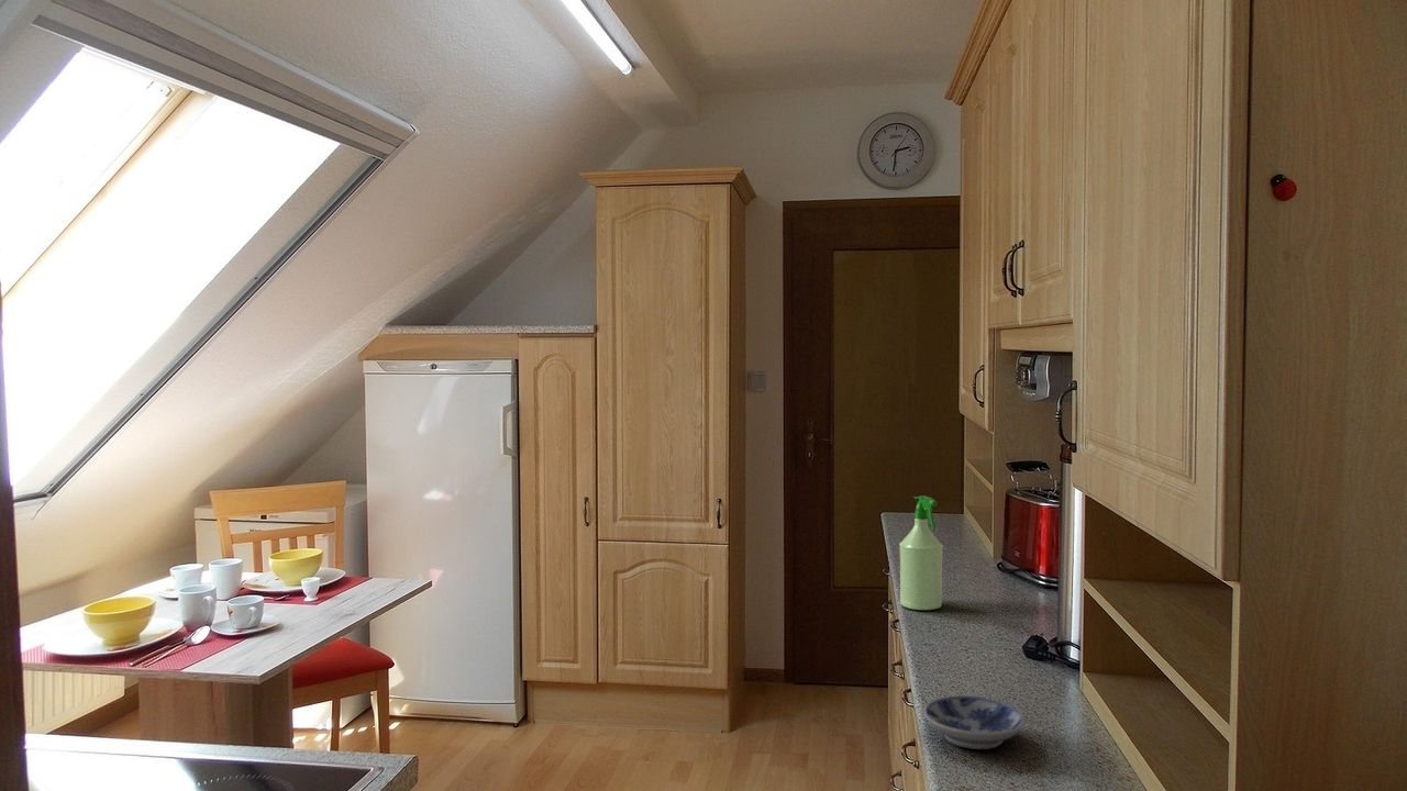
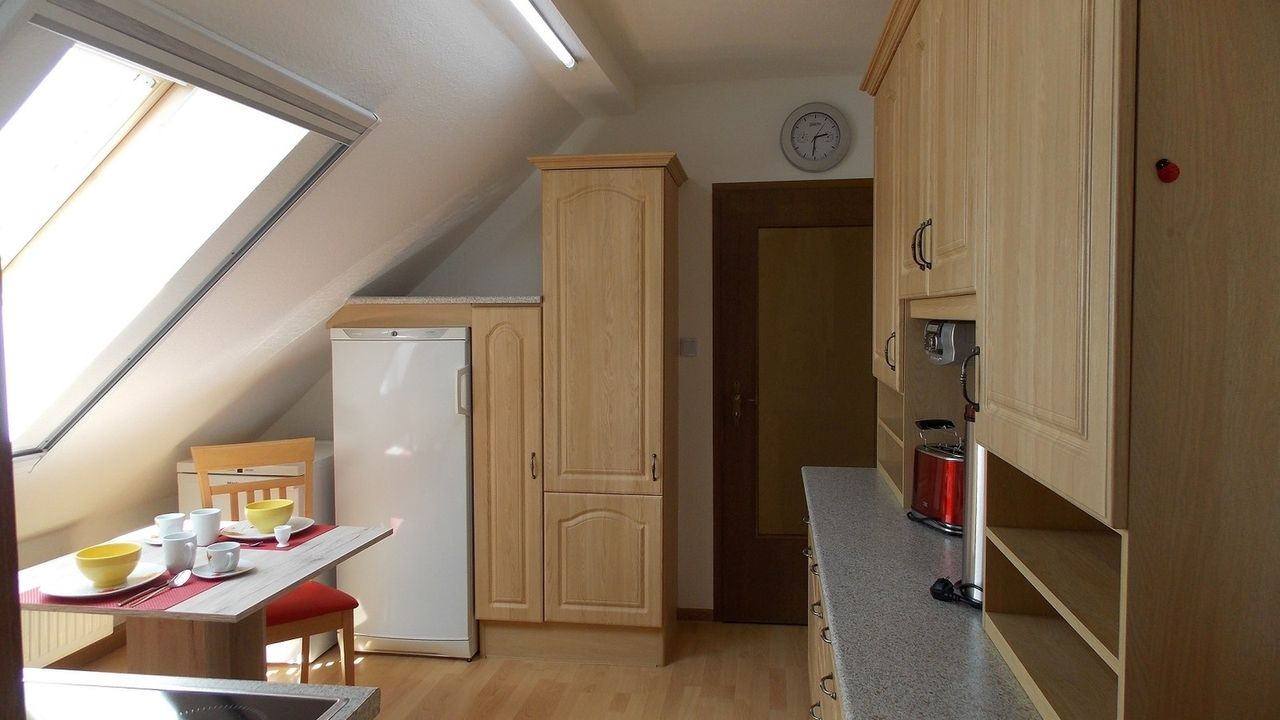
- bowl (973, 725)
- spray bottle (920, 549)
